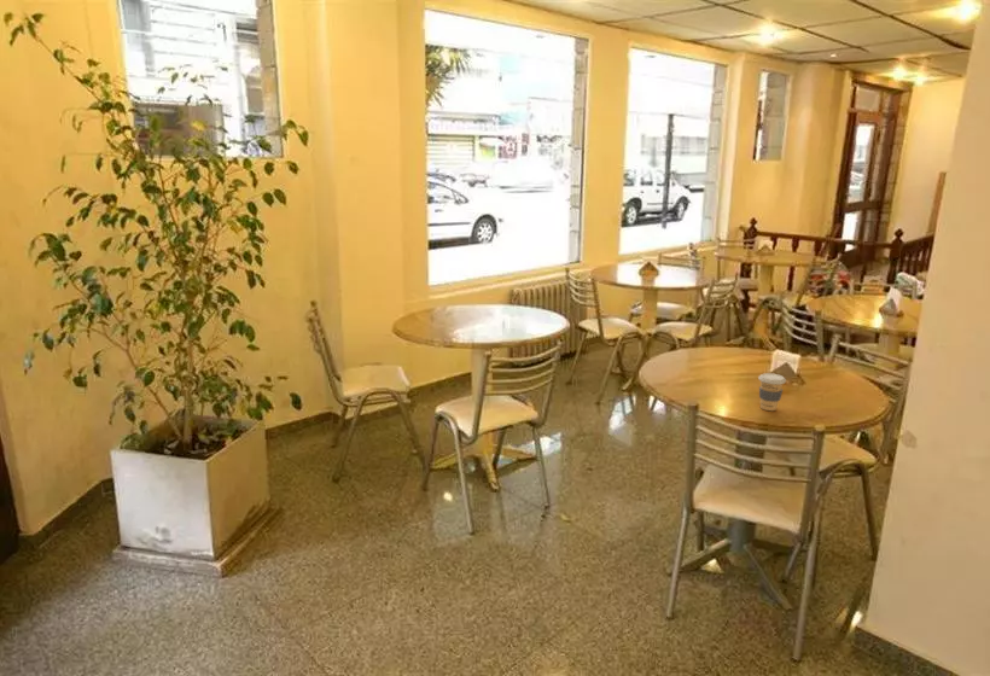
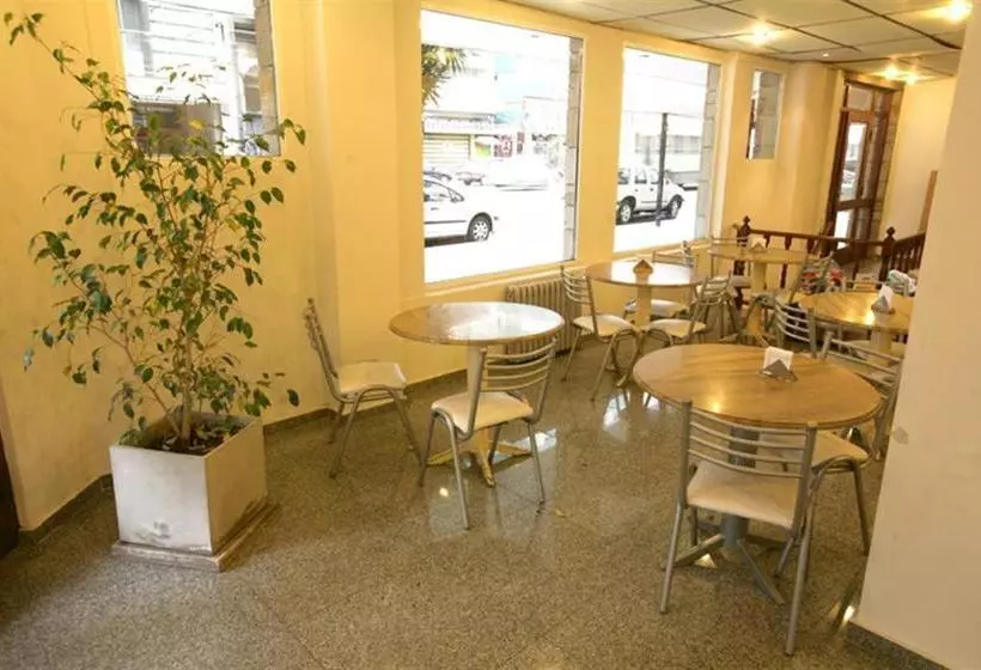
- coffee cup (770, 392)
